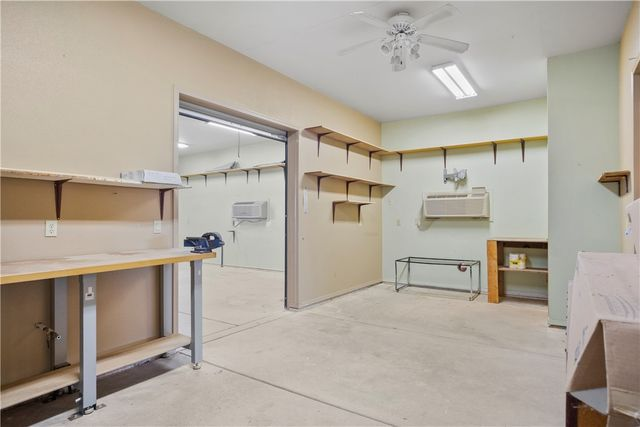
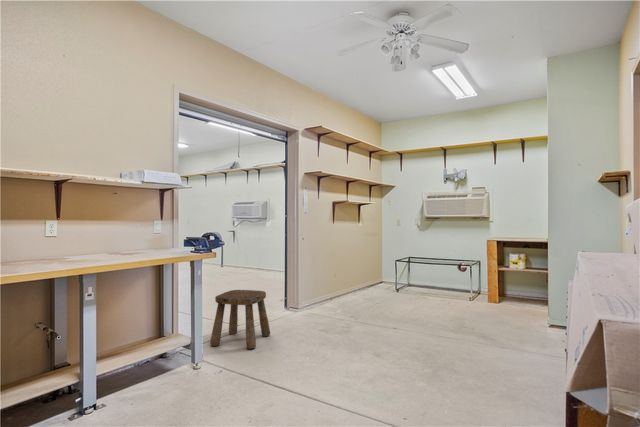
+ stool (237, 317)
